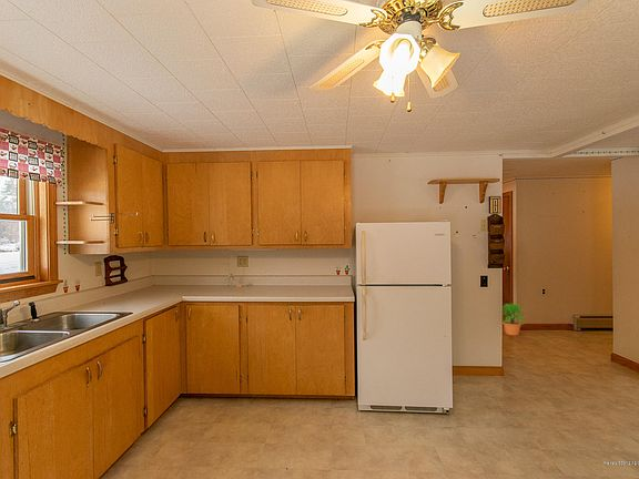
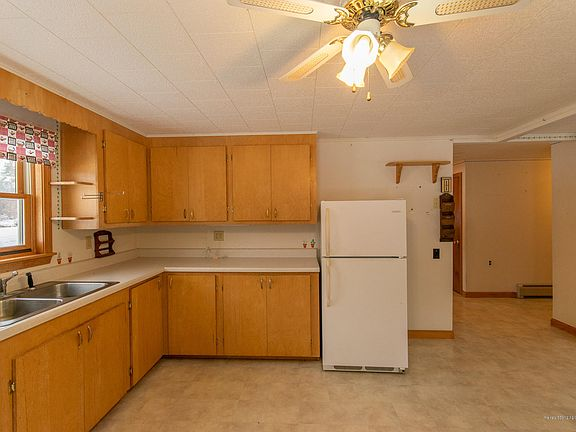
- potted plant (511, 317)
